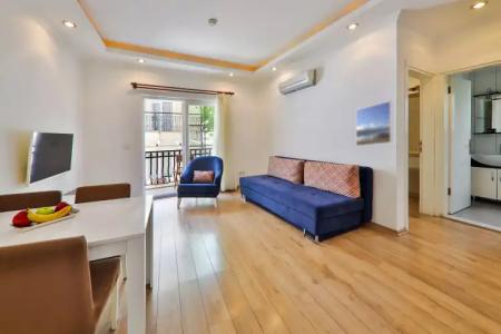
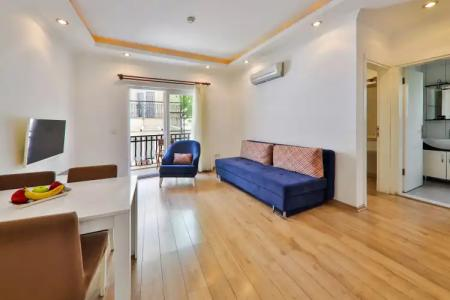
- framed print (372, 125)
